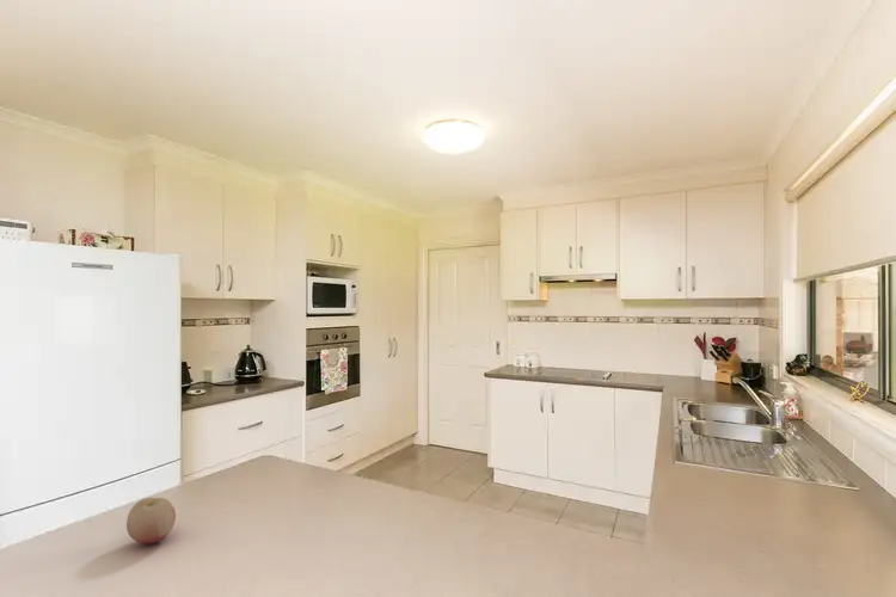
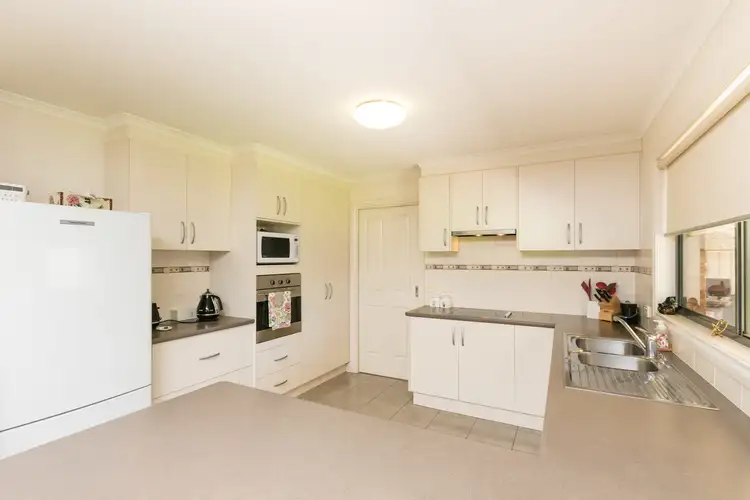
- fruit (151, 521)
